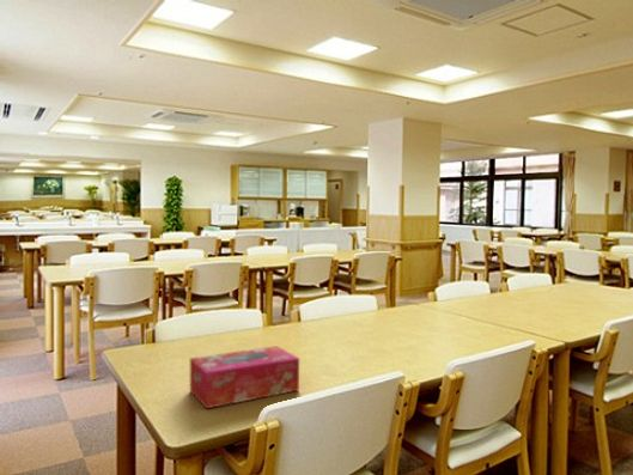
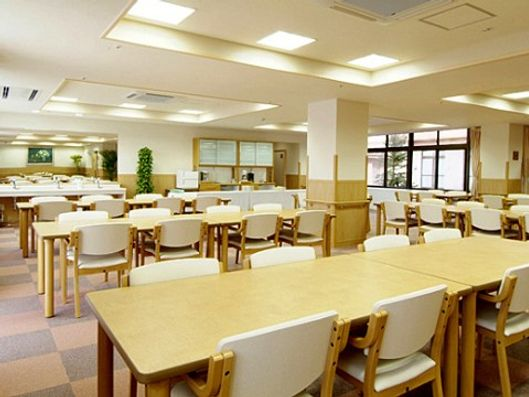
- tissue box (244, 373)
